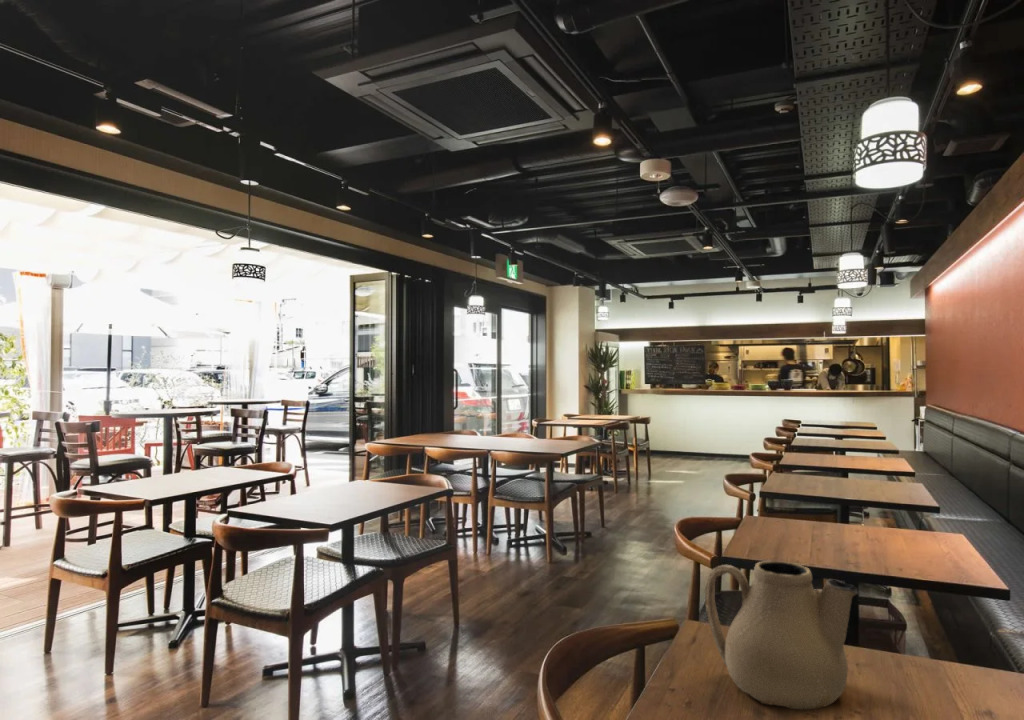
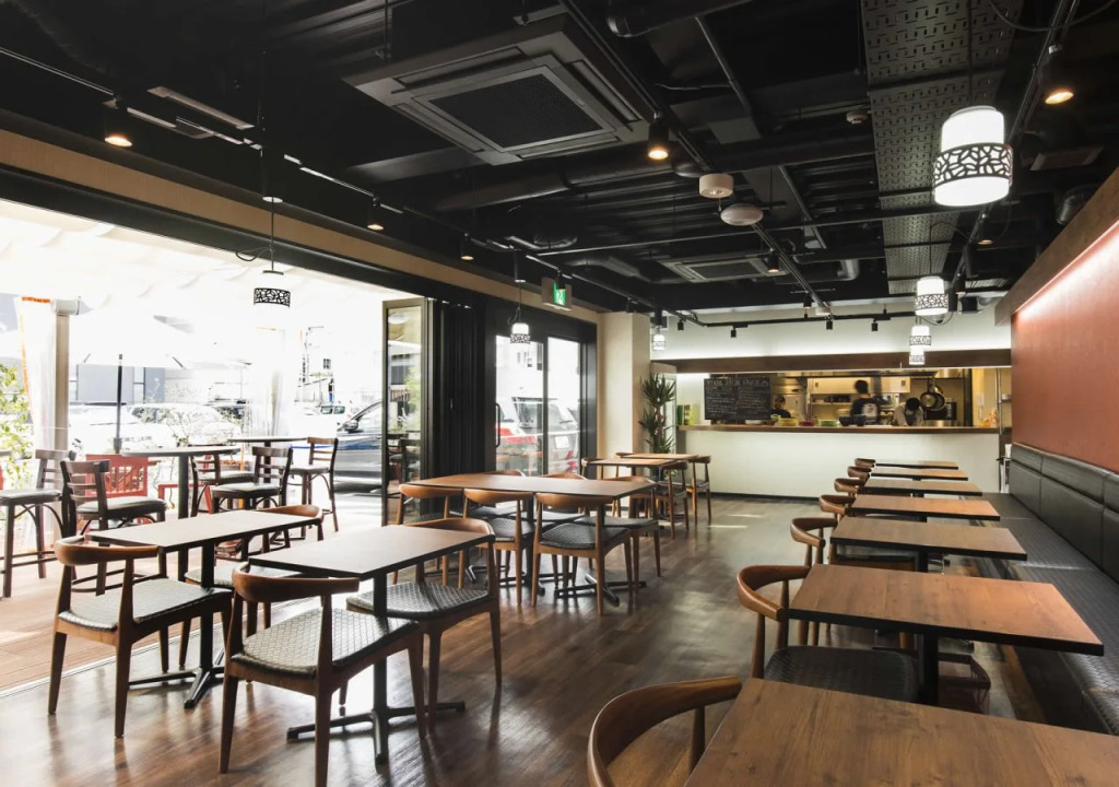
- teapot (778, 626)
